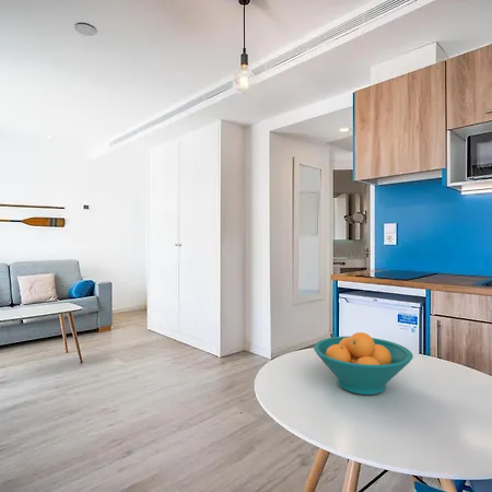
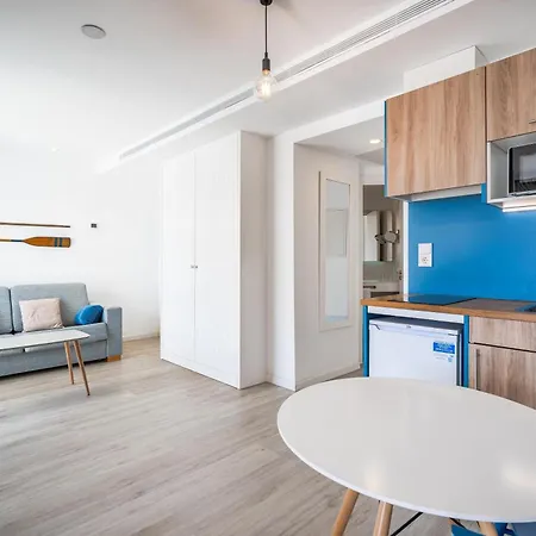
- fruit bowl (361, 359)
